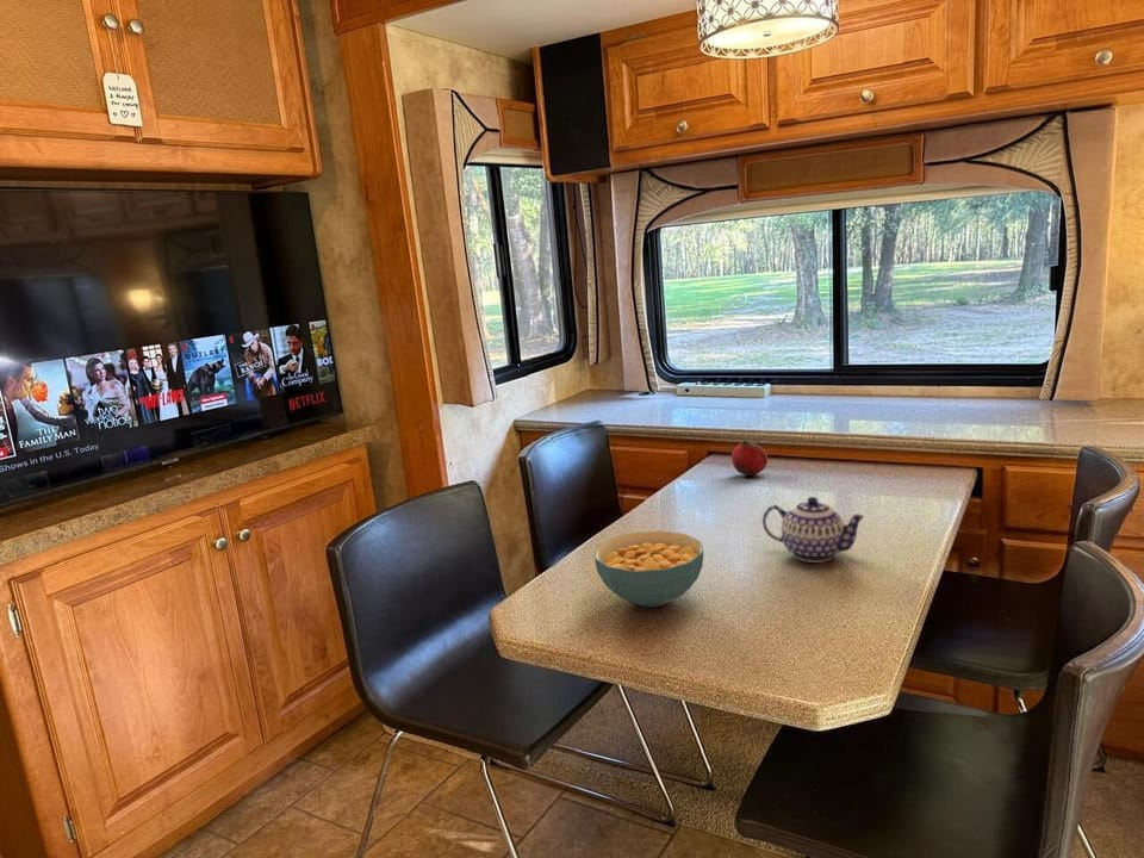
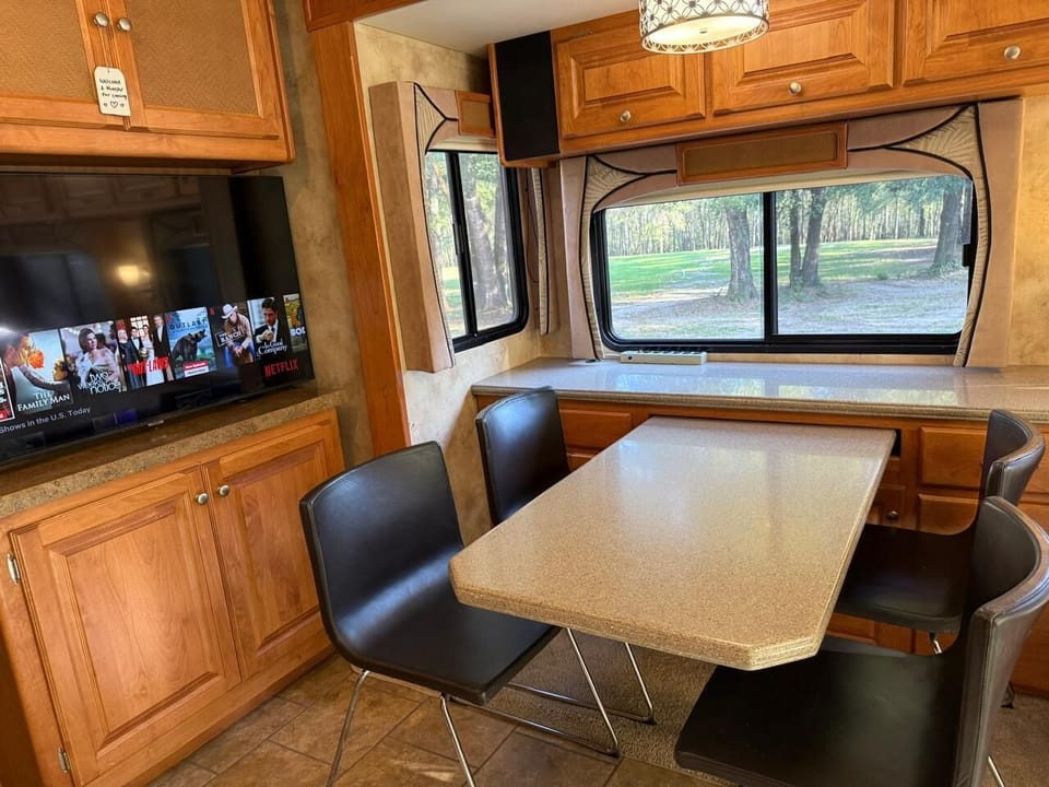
- fruit (748, 456)
- cereal bowl (649, 574)
- teapot (812, 526)
